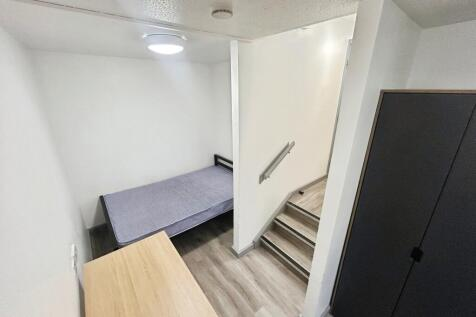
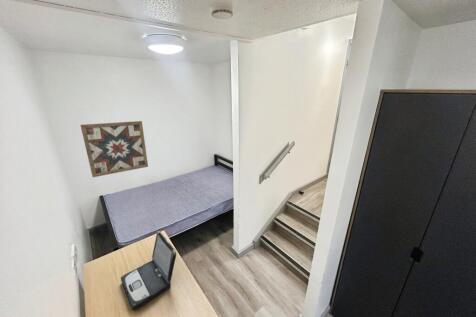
+ laptop (149, 265)
+ wall art (118, 148)
